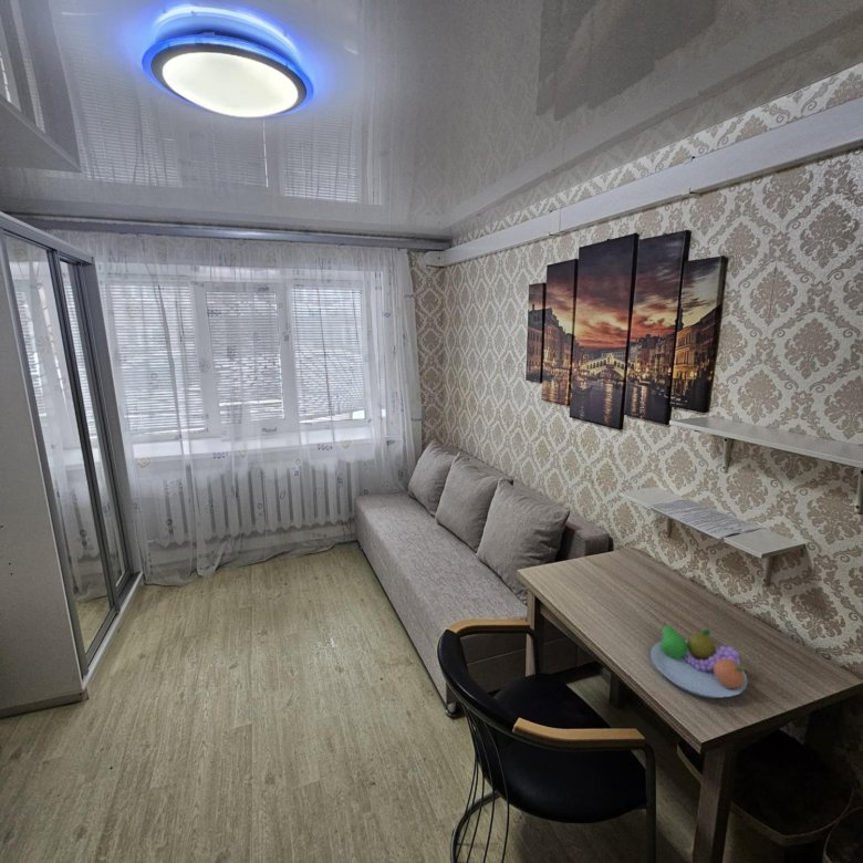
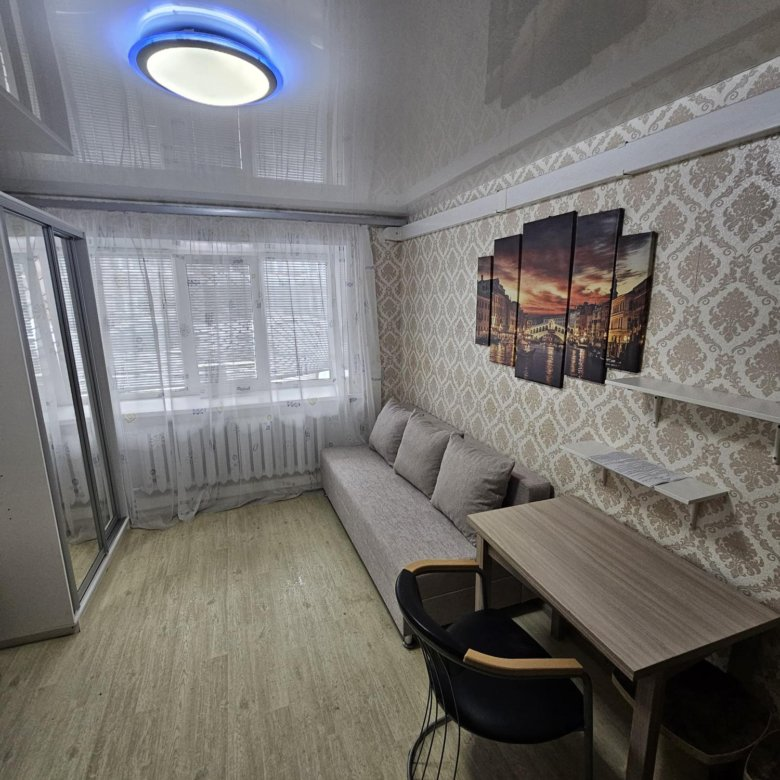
- fruit bowl (696, 655)
